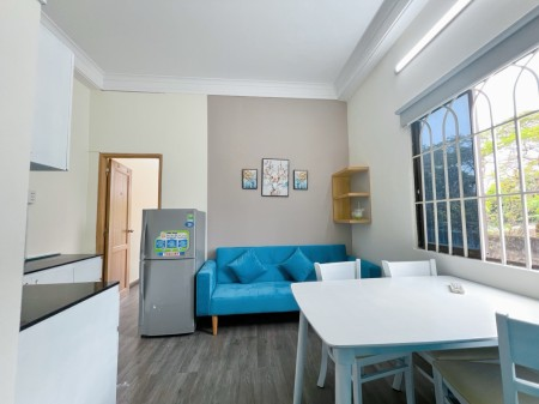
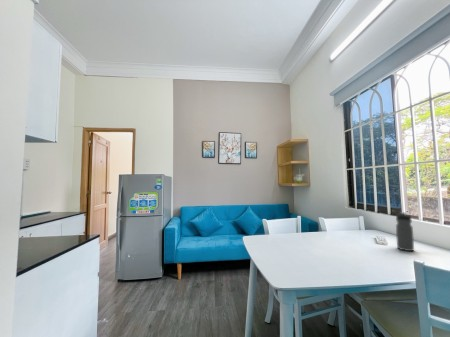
+ water bottle (404, 230)
